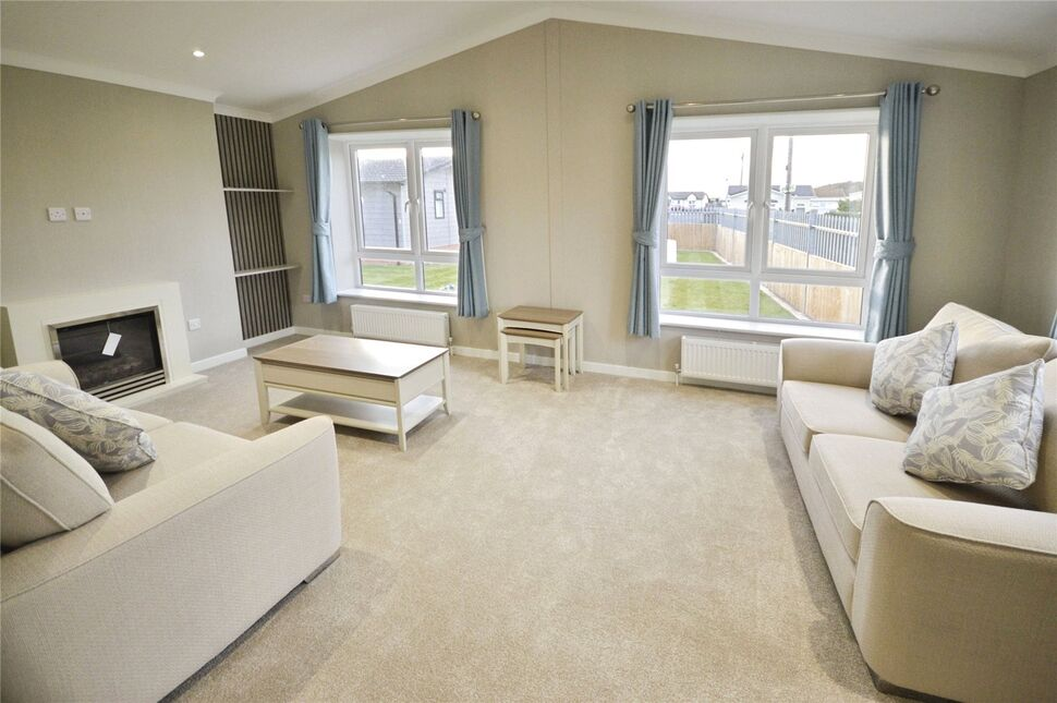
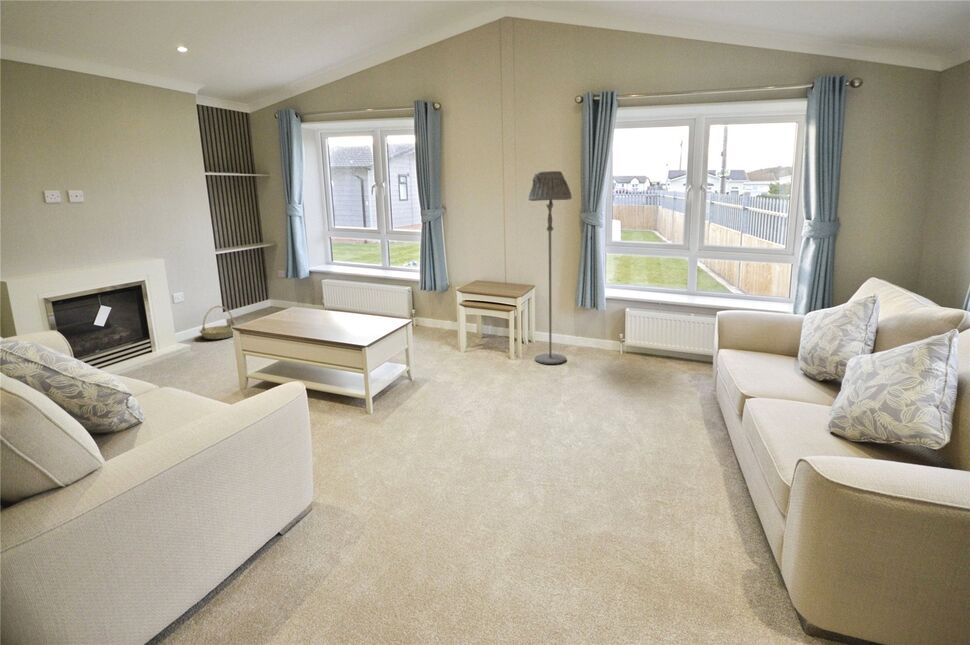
+ floor lamp (550, 268)
+ basket (218, 326)
